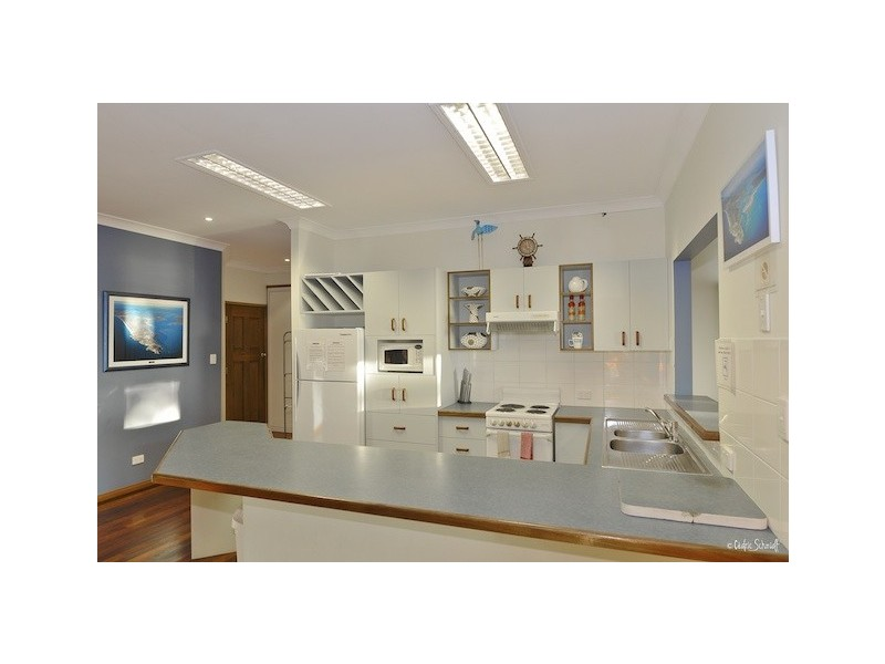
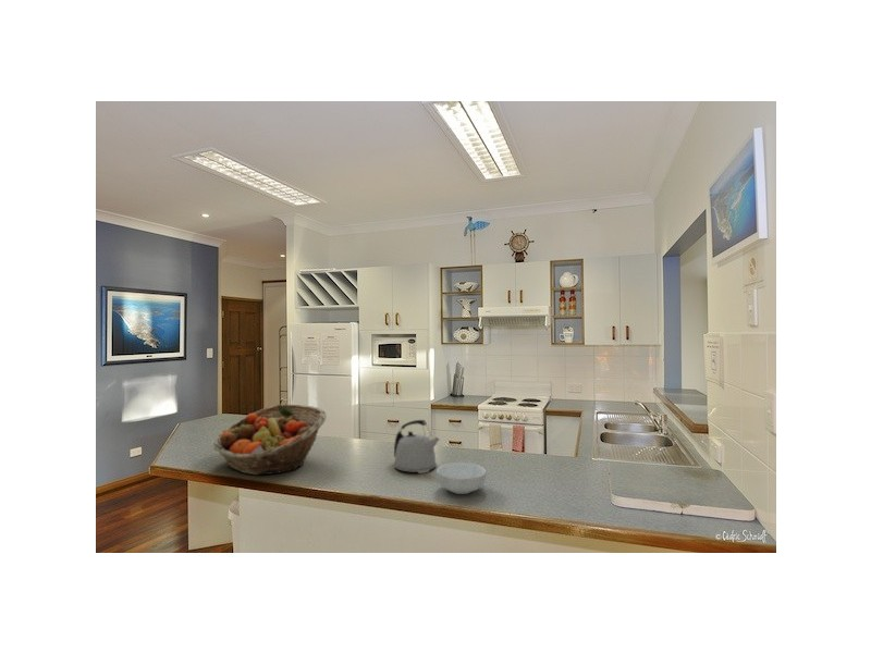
+ kettle (416, 443)
+ fruit basket (271, 436)
+ cereal bowl (461, 479)
